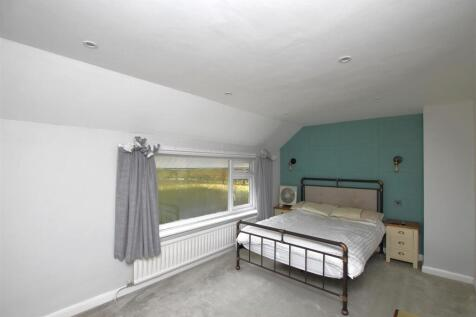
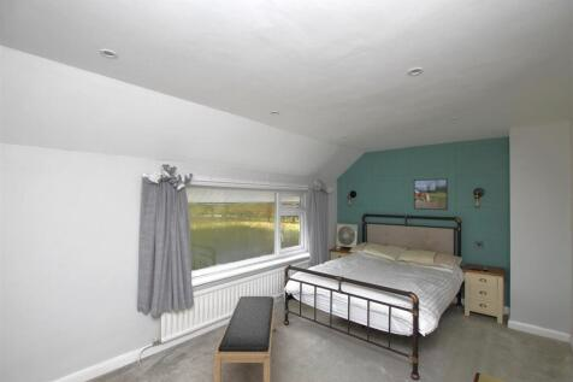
+ bench (250, 335)
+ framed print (430, 194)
